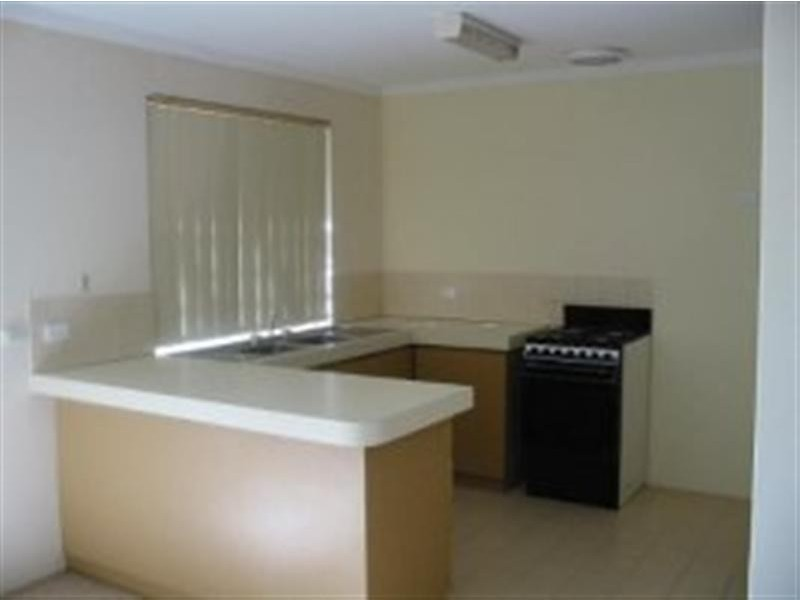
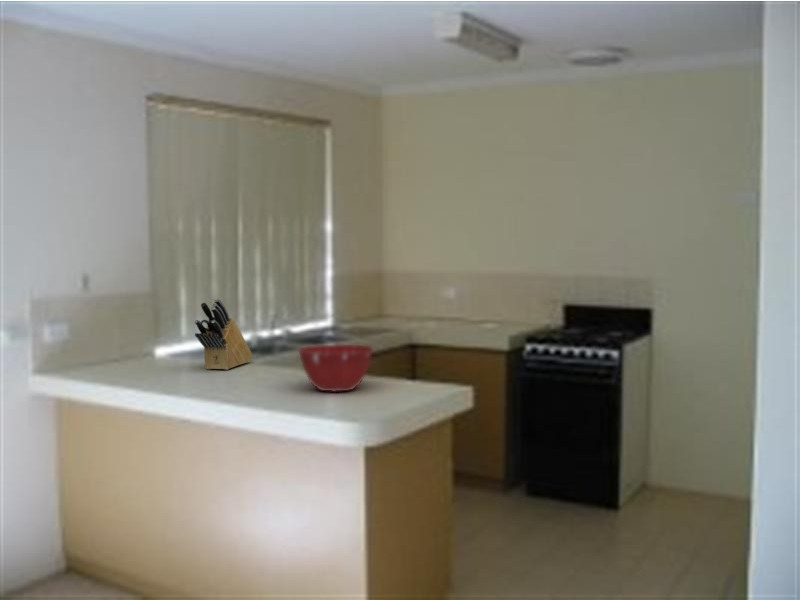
+ mixing bowl (336, 368)
+ knife block (223, 332)
